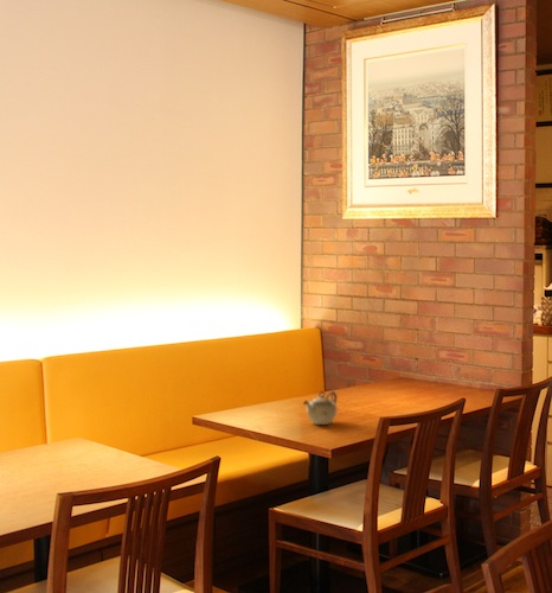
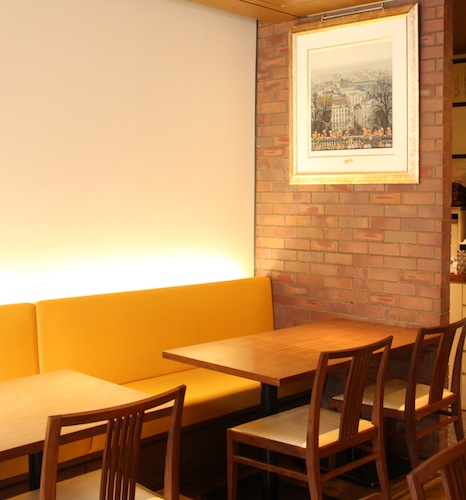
- teapot (320, 407)
